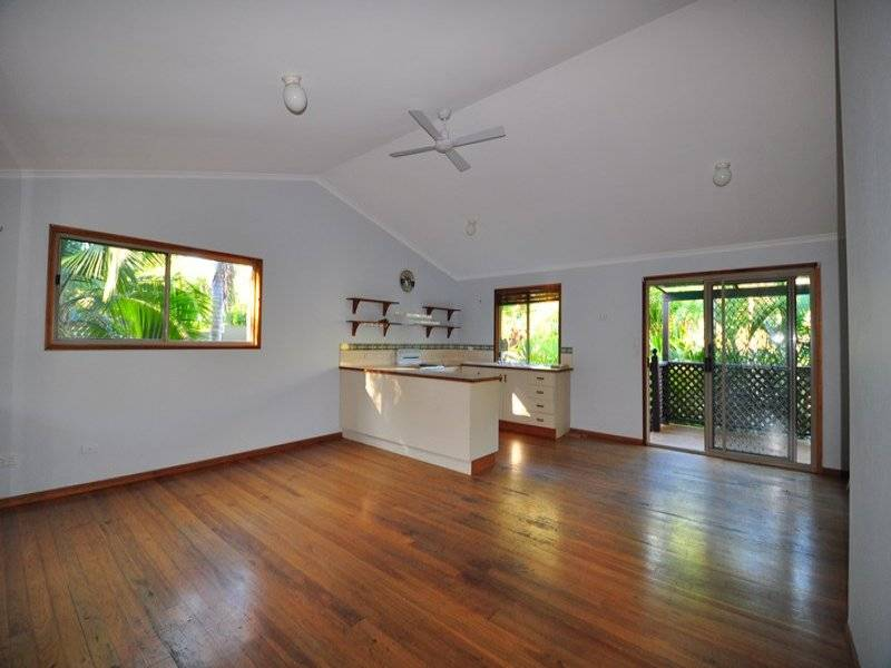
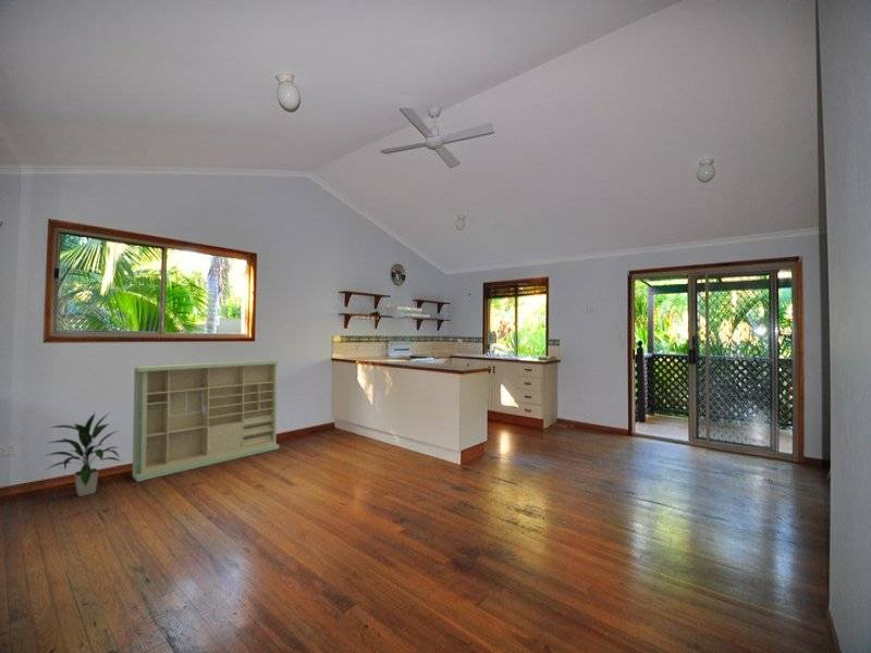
+ indoor plant (85, 454)
+ storage cabinet (212, 411)
